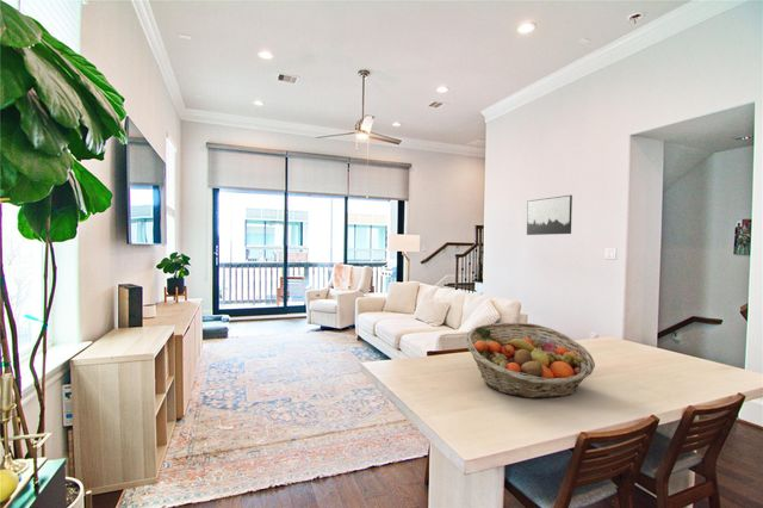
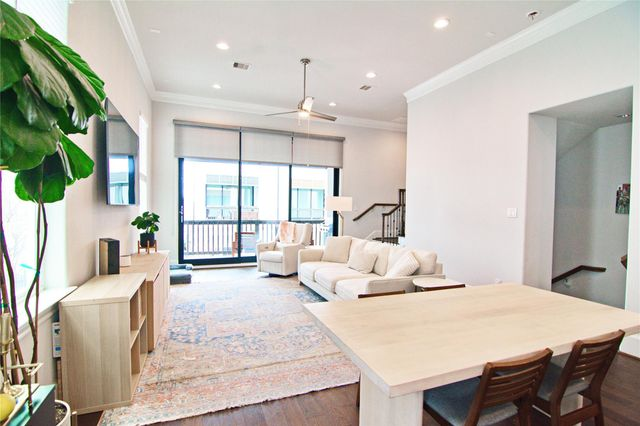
- wall art (547, 216)
- fruit basket (527, 357)
